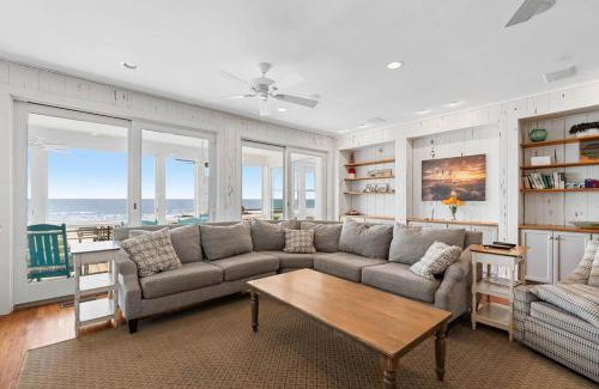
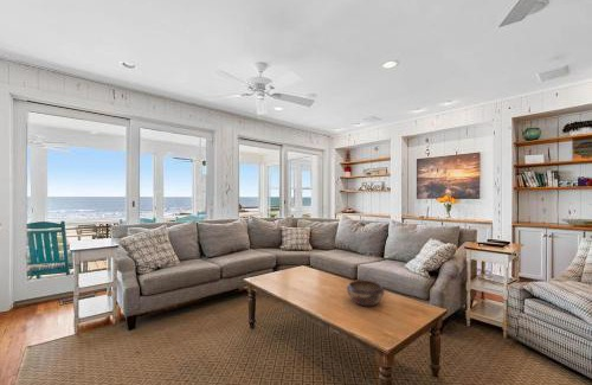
+ decorative bowl (365, 293)
